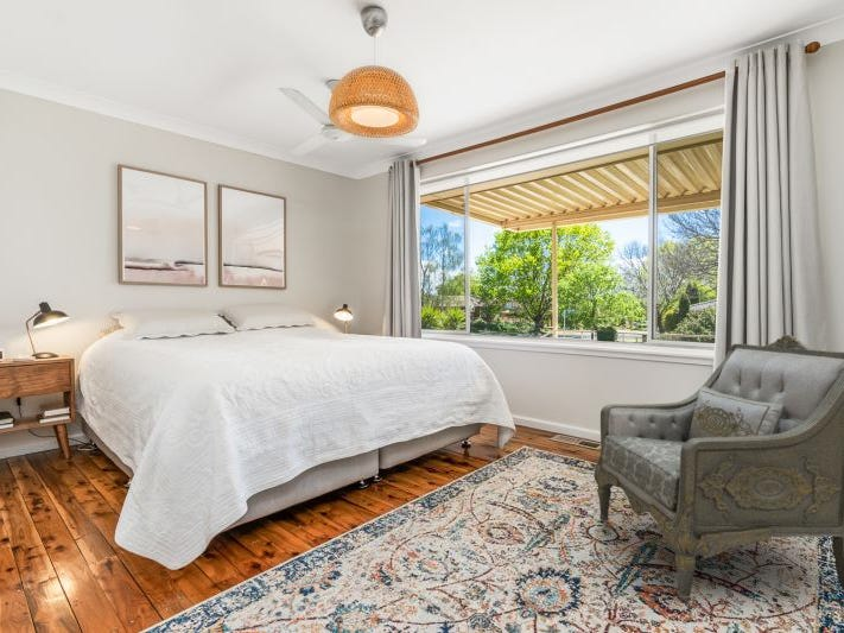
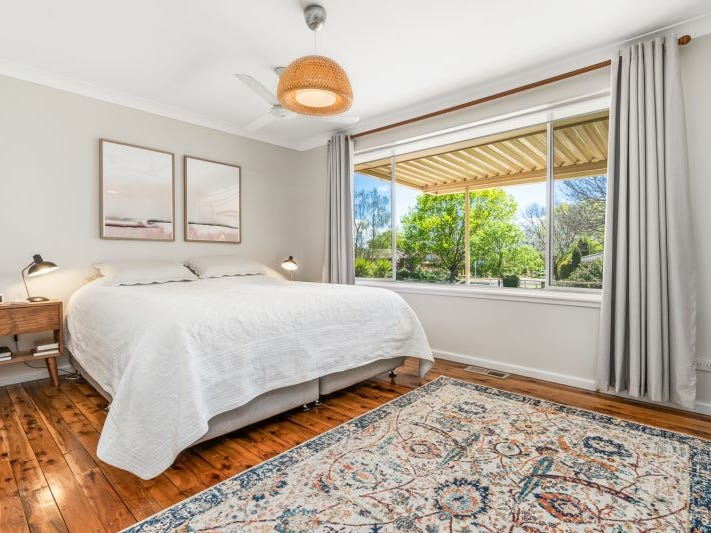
- armchair (709, 443)
